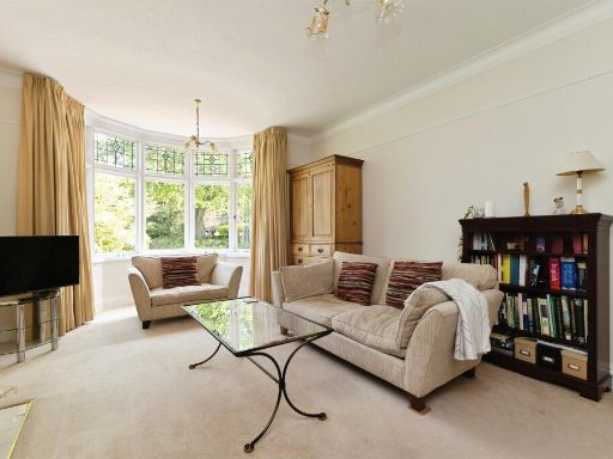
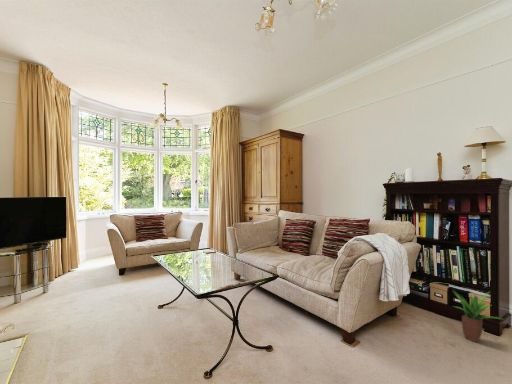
+ potted plant (476, 314)
